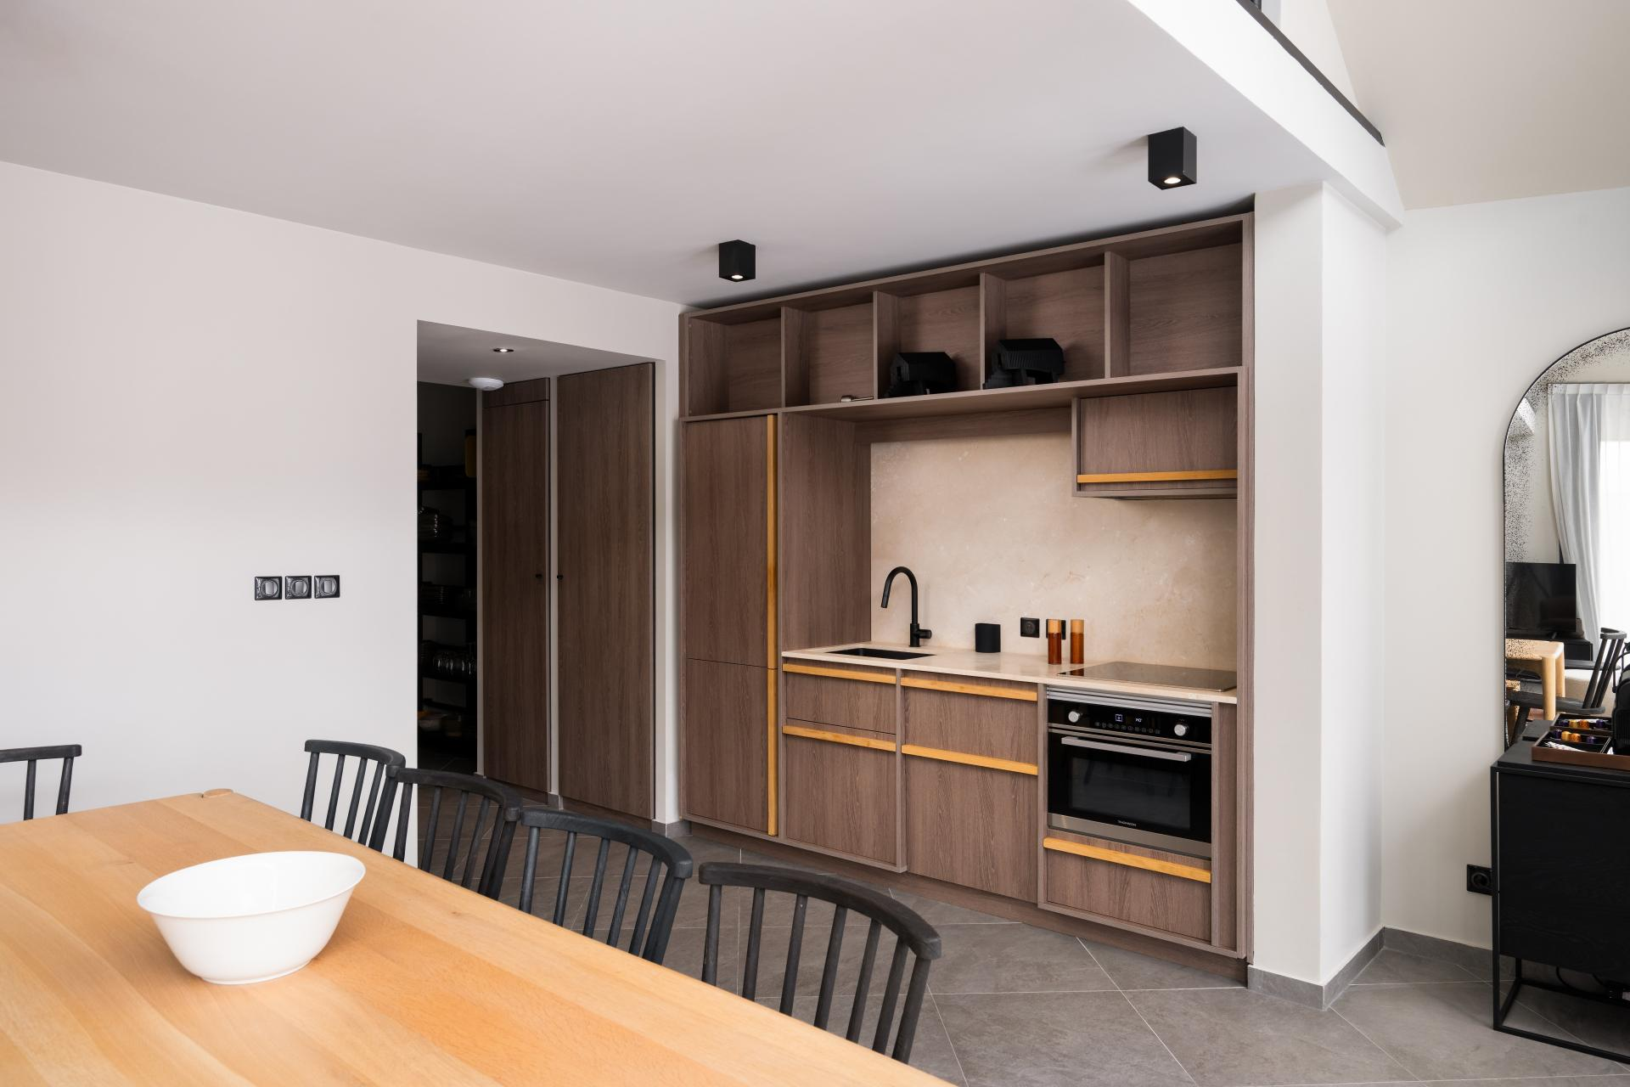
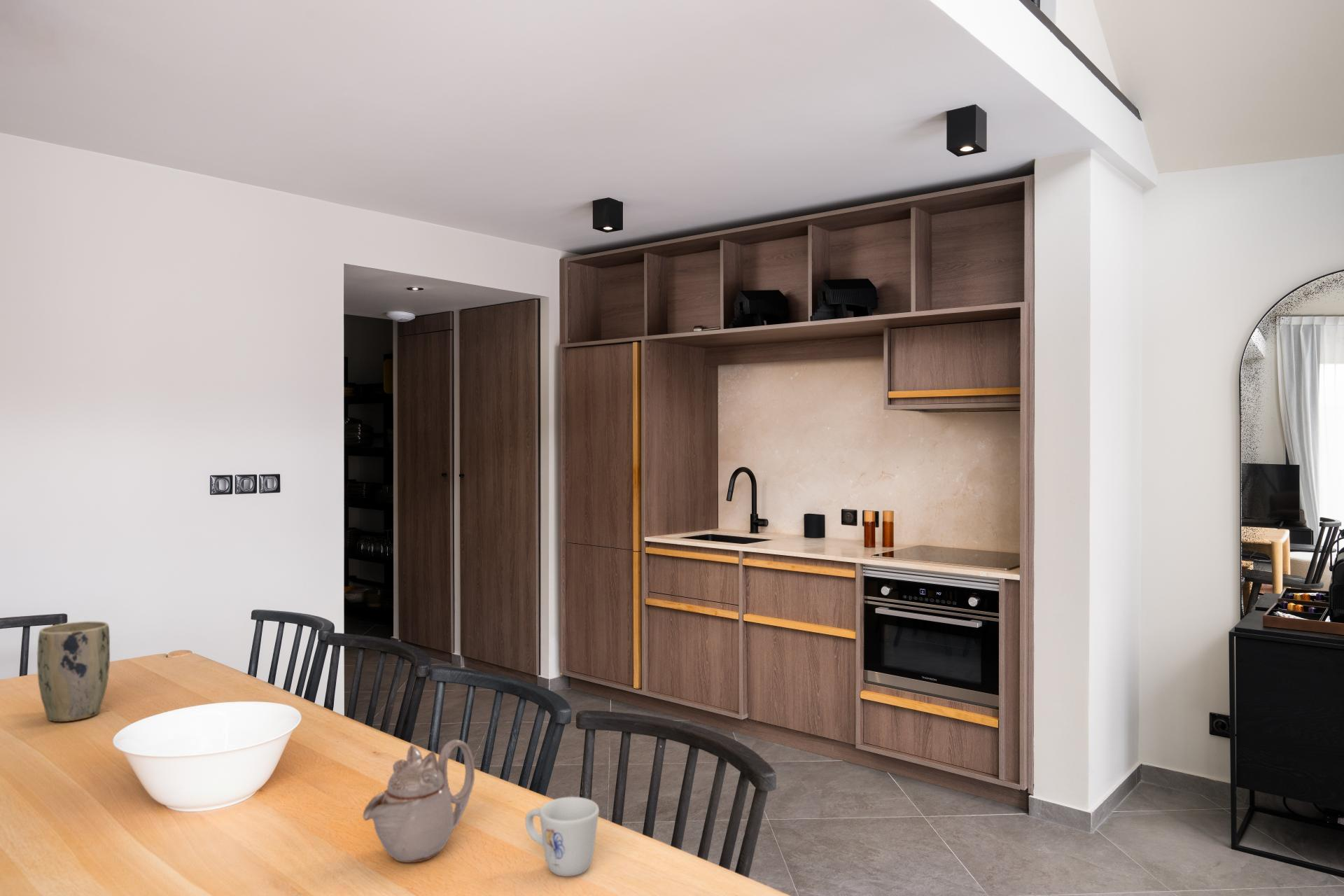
+ plant pot (74, 671)
+ teapot (421, 799)
+ mug (559, 836)
